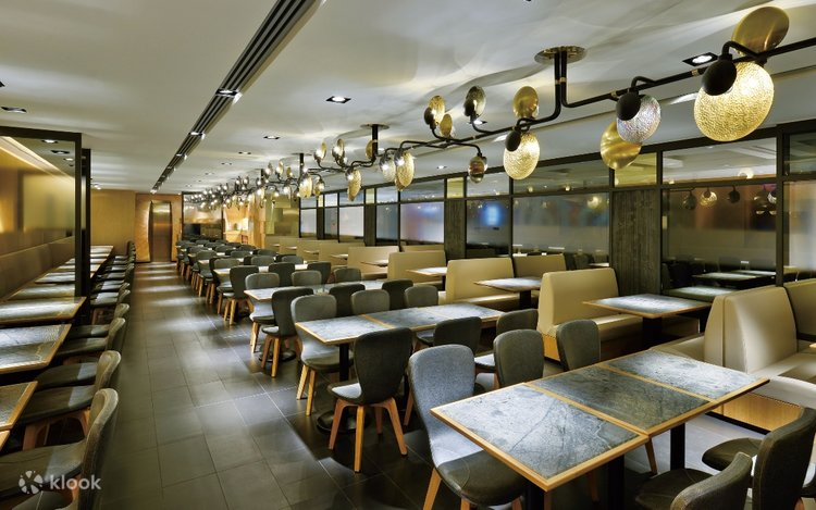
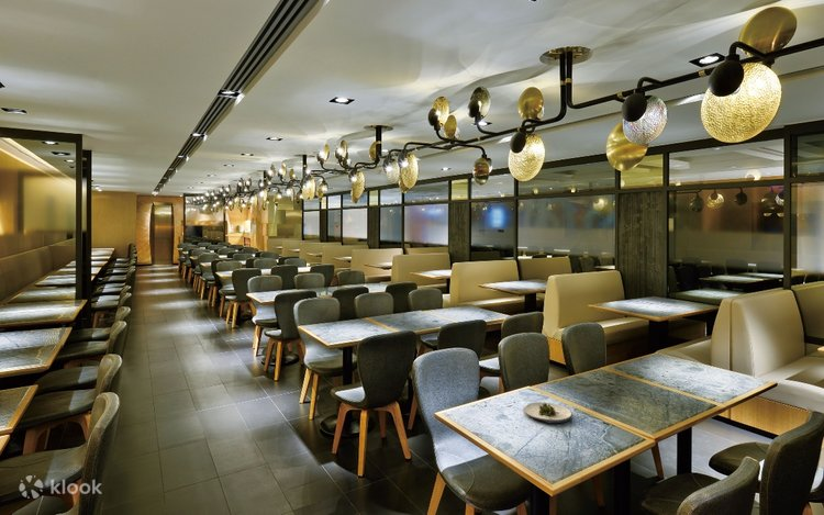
+ salad plate (547, 408)
